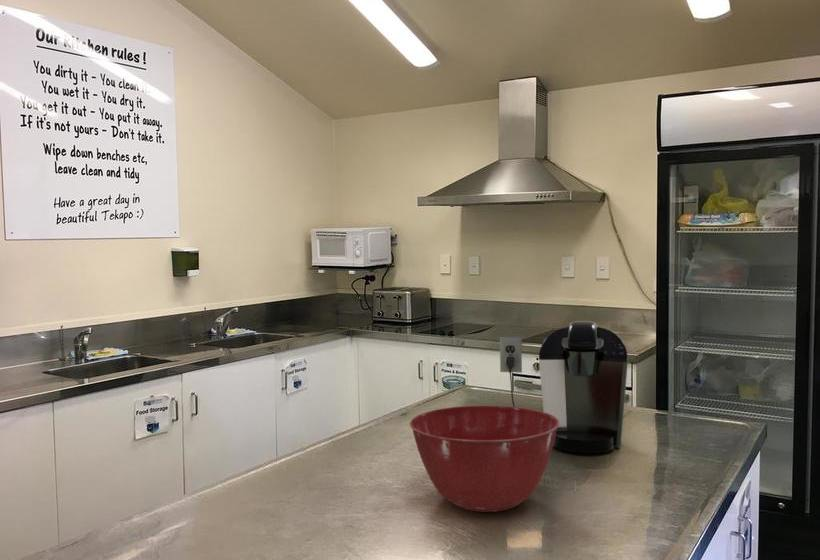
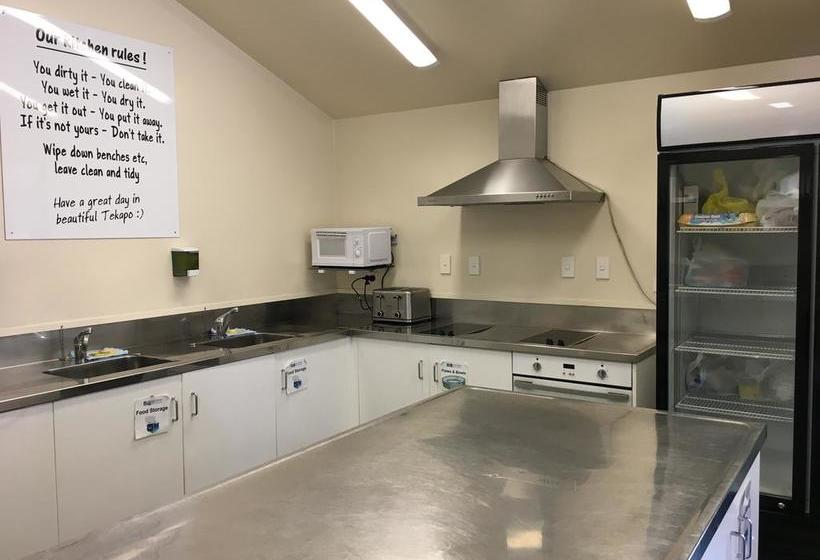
- coffee maker (559, 380)
- mixing bowl (484, 459)
